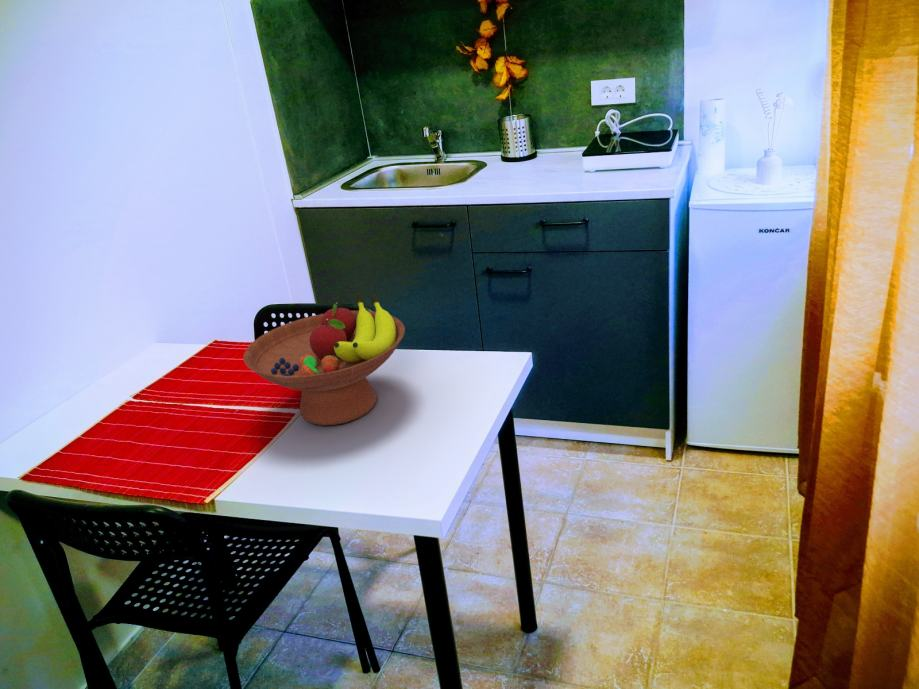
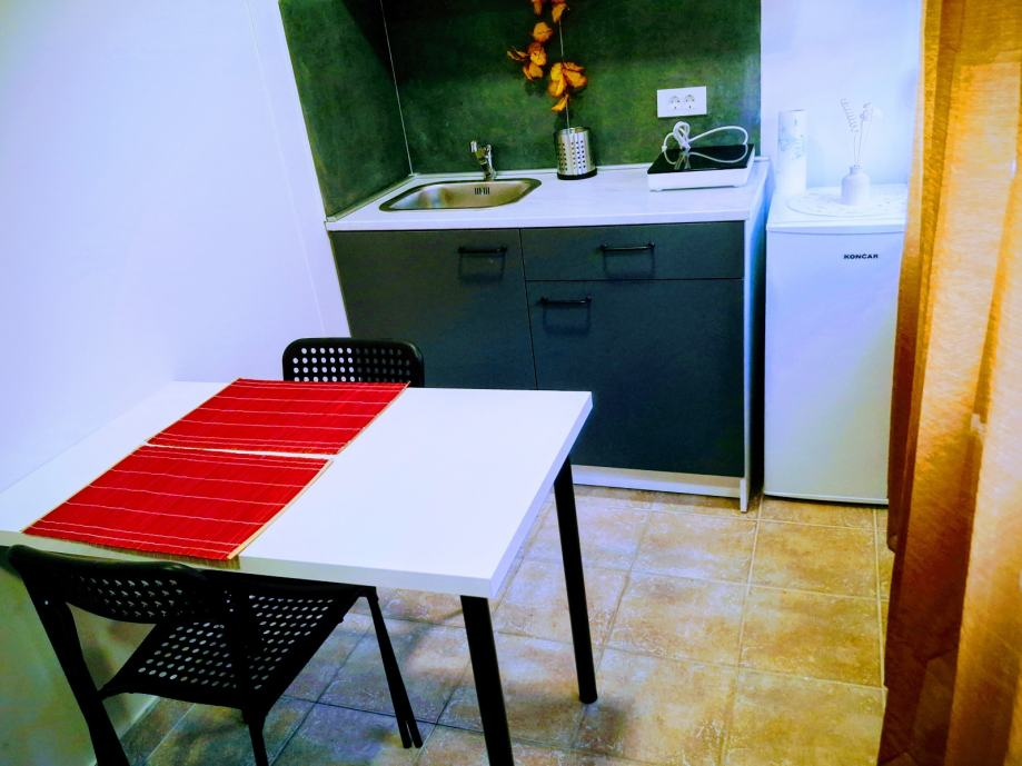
- fruit bowl (329, 361)
